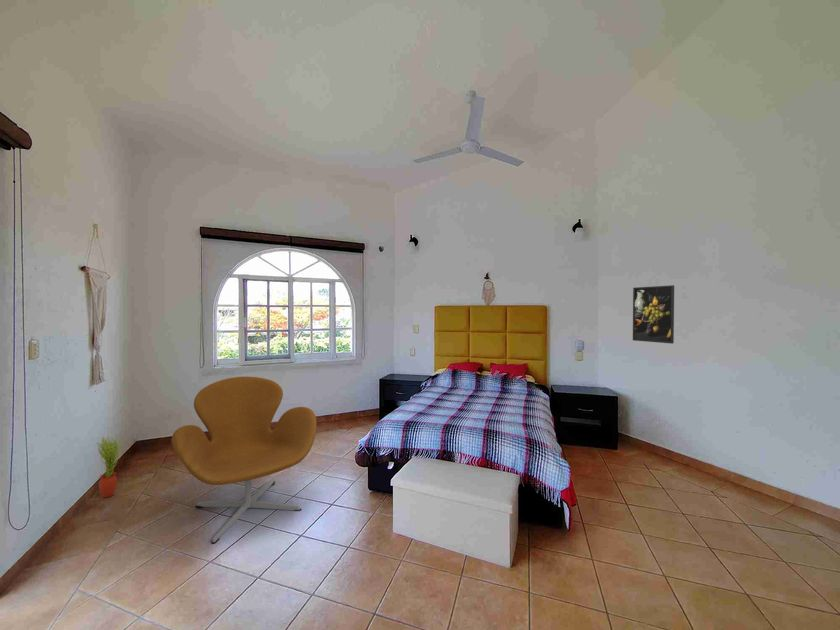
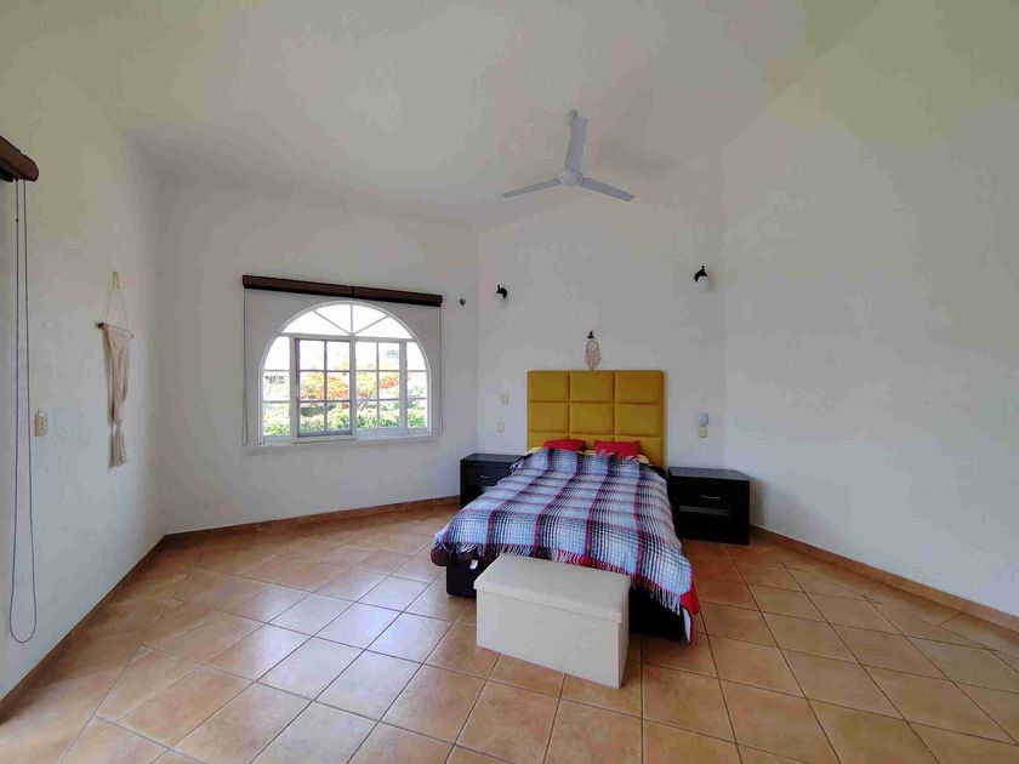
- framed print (652, 314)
- armchair (246, 446)
- potted plant (110, 465)
